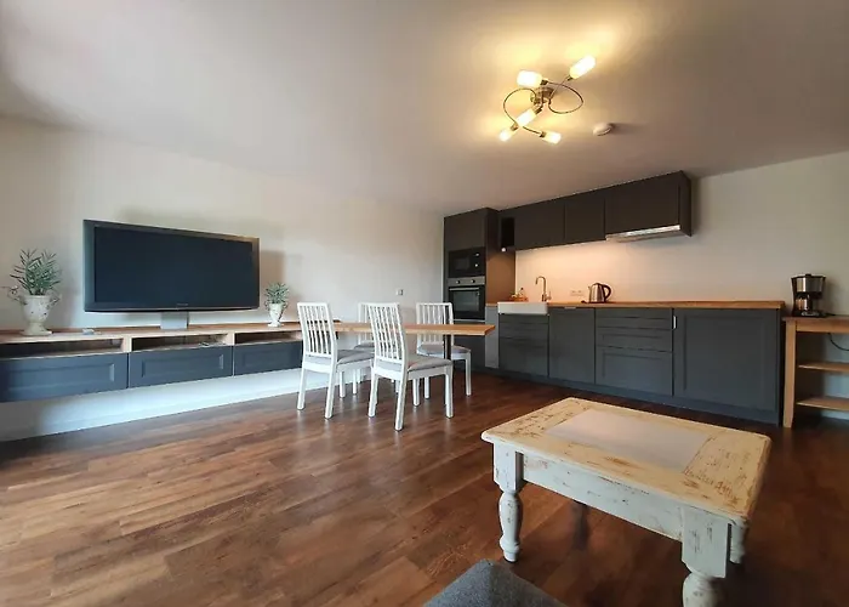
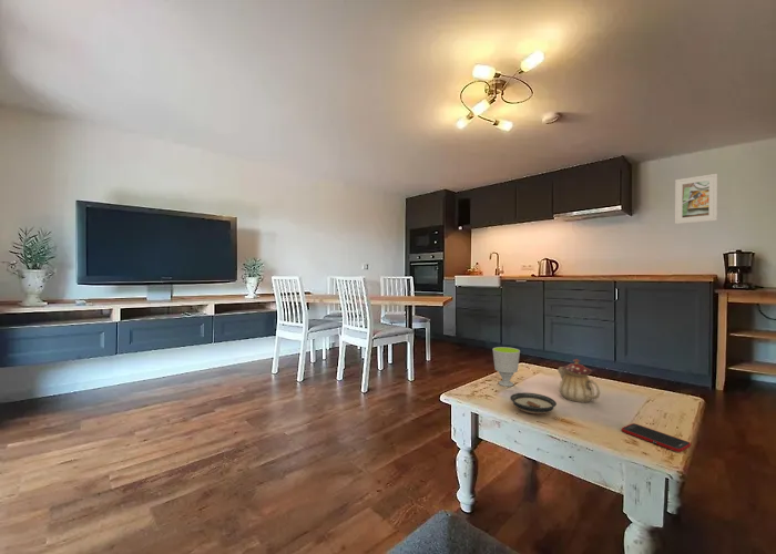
+ teapot (578, 379)
+ cell phone (654, 437)
+ saucer (532, 404)
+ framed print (695, 199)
+ cup (506, 367)
